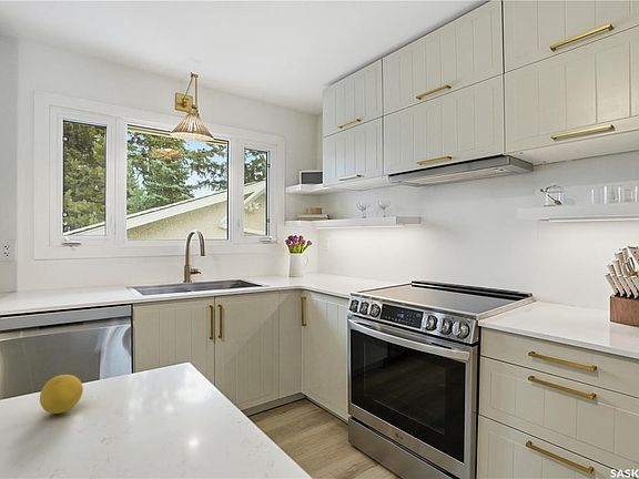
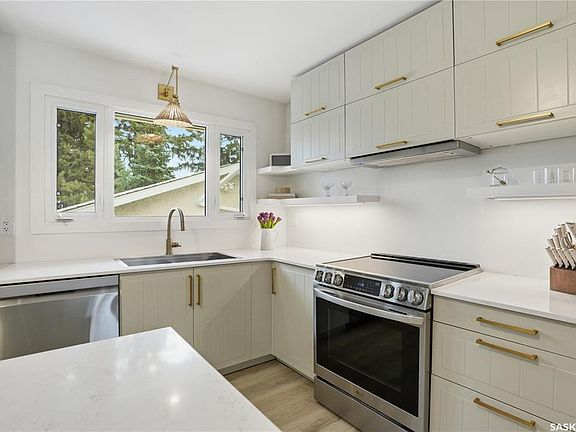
- lemon (61, 394)
